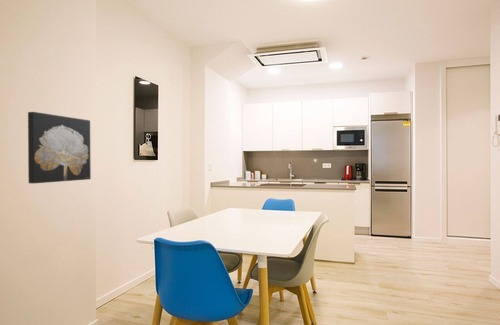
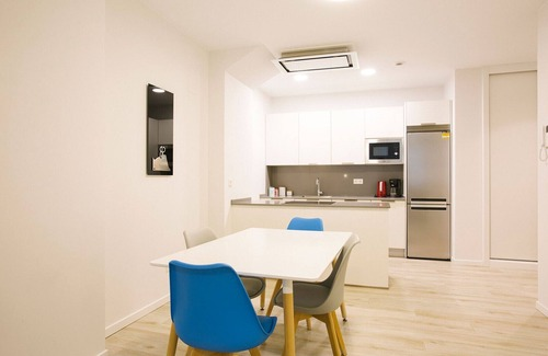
- wall art (62, 148)
